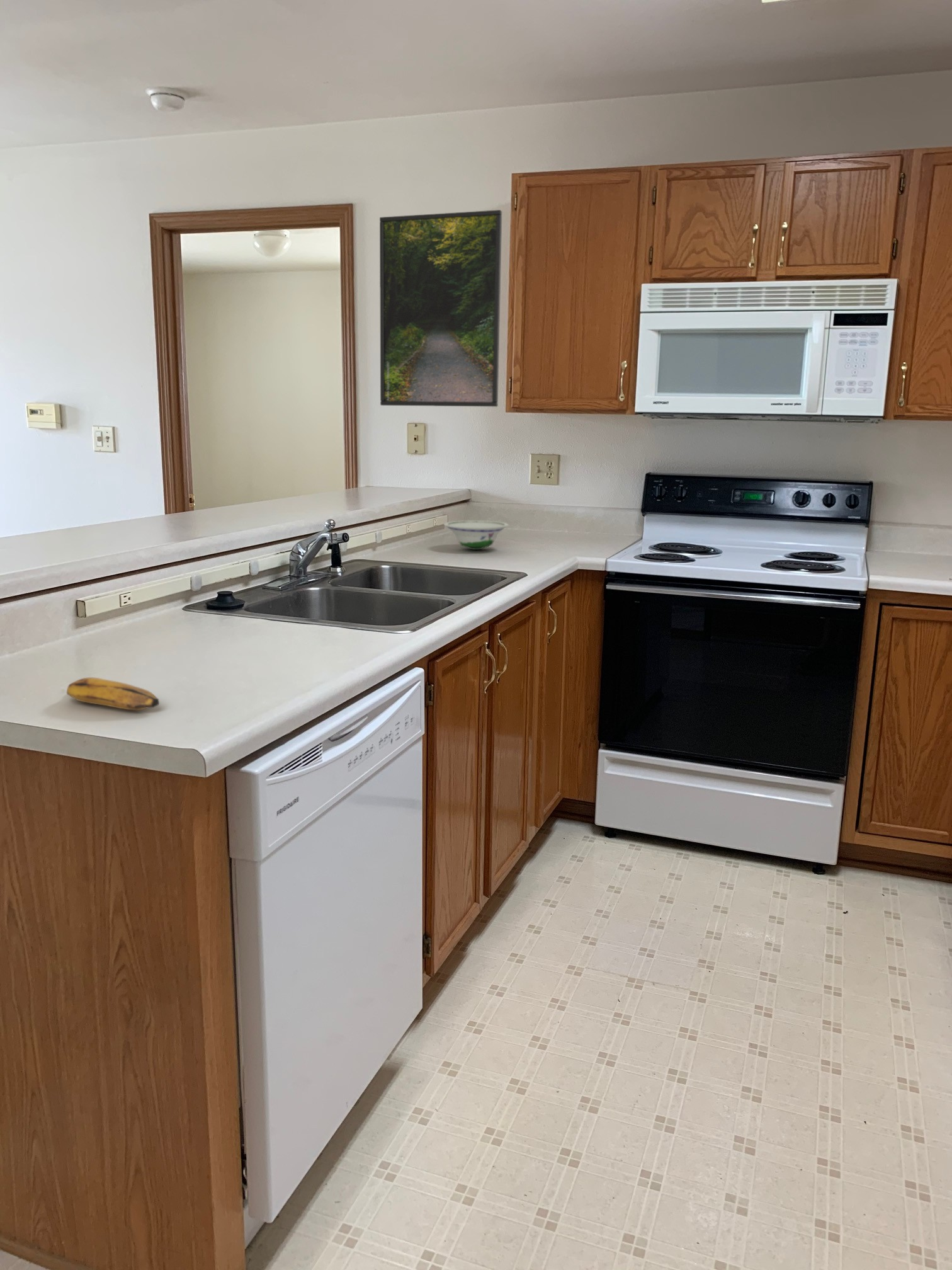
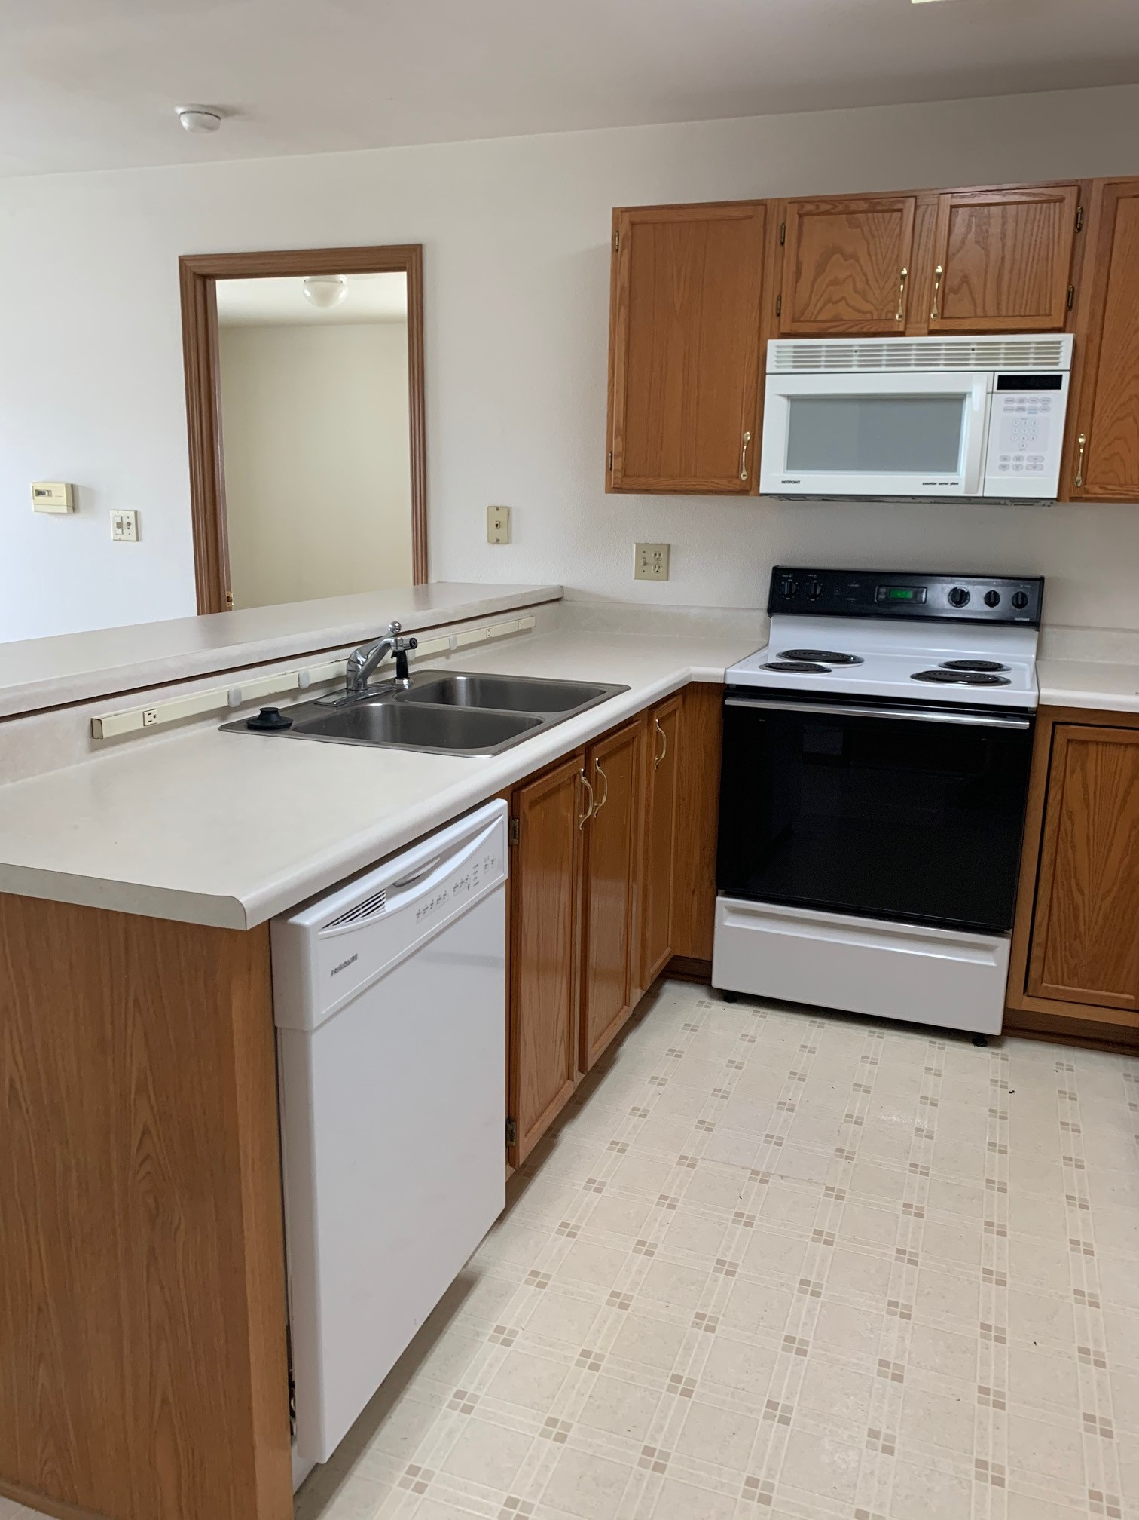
- banana (103, 690)
- bowl (475, 536)
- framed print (438, 312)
